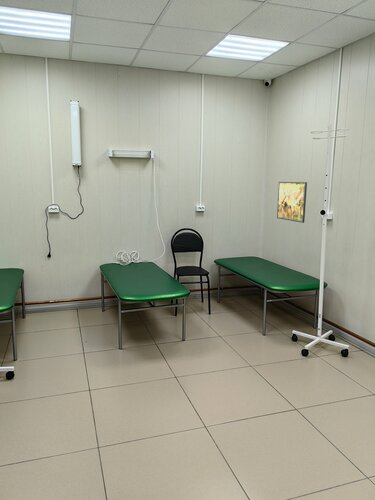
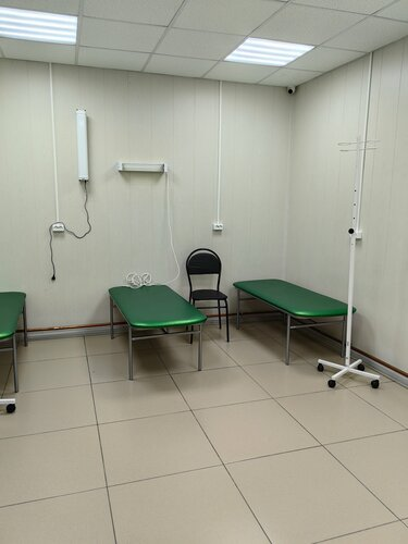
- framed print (291, 201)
